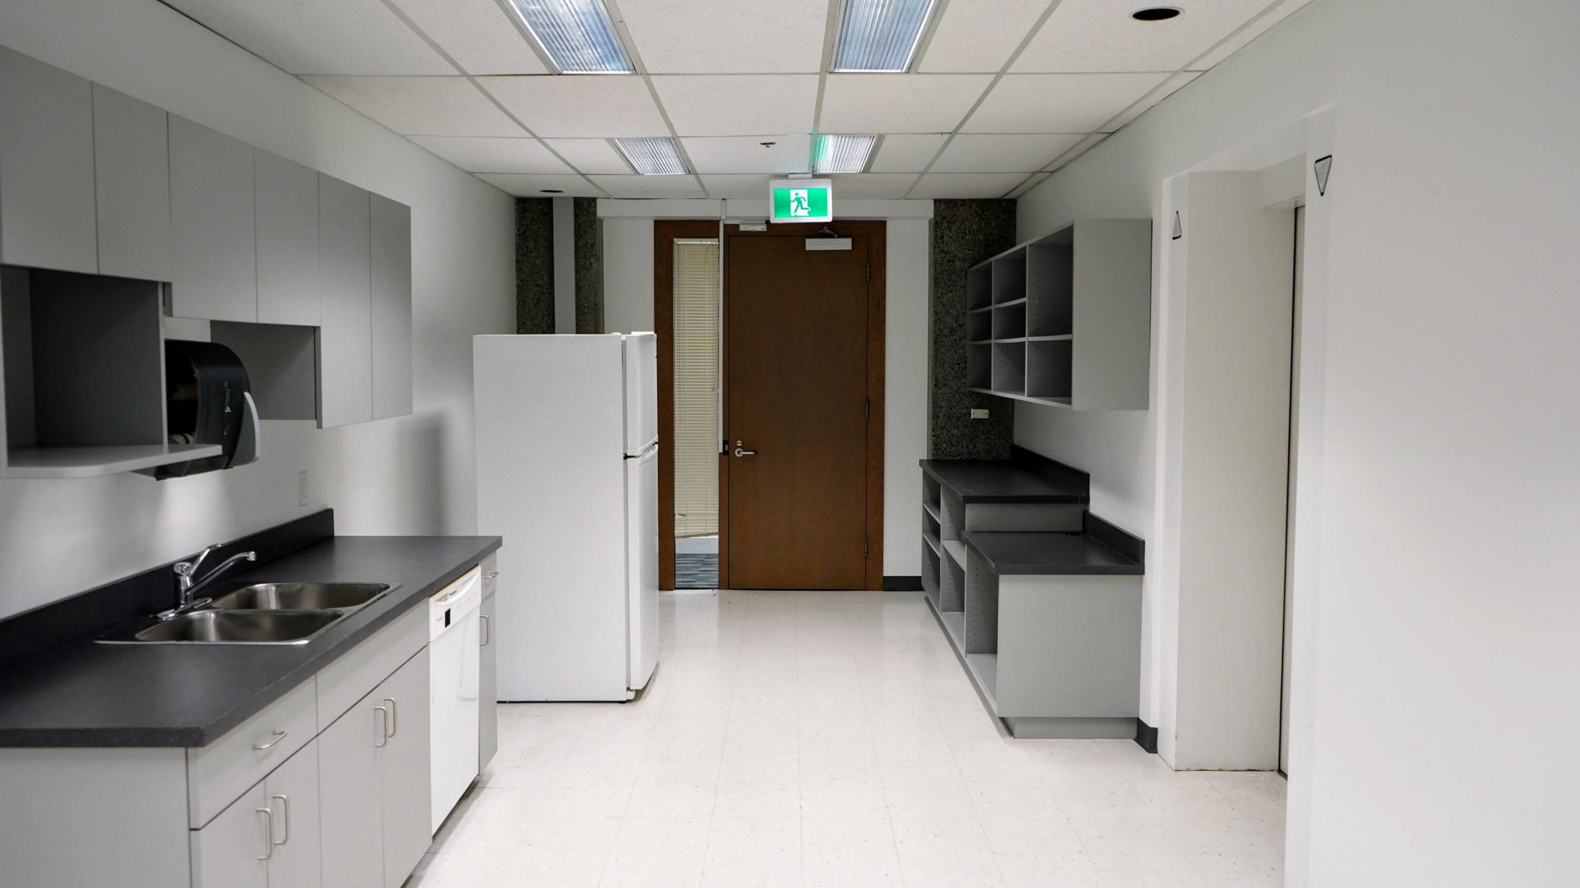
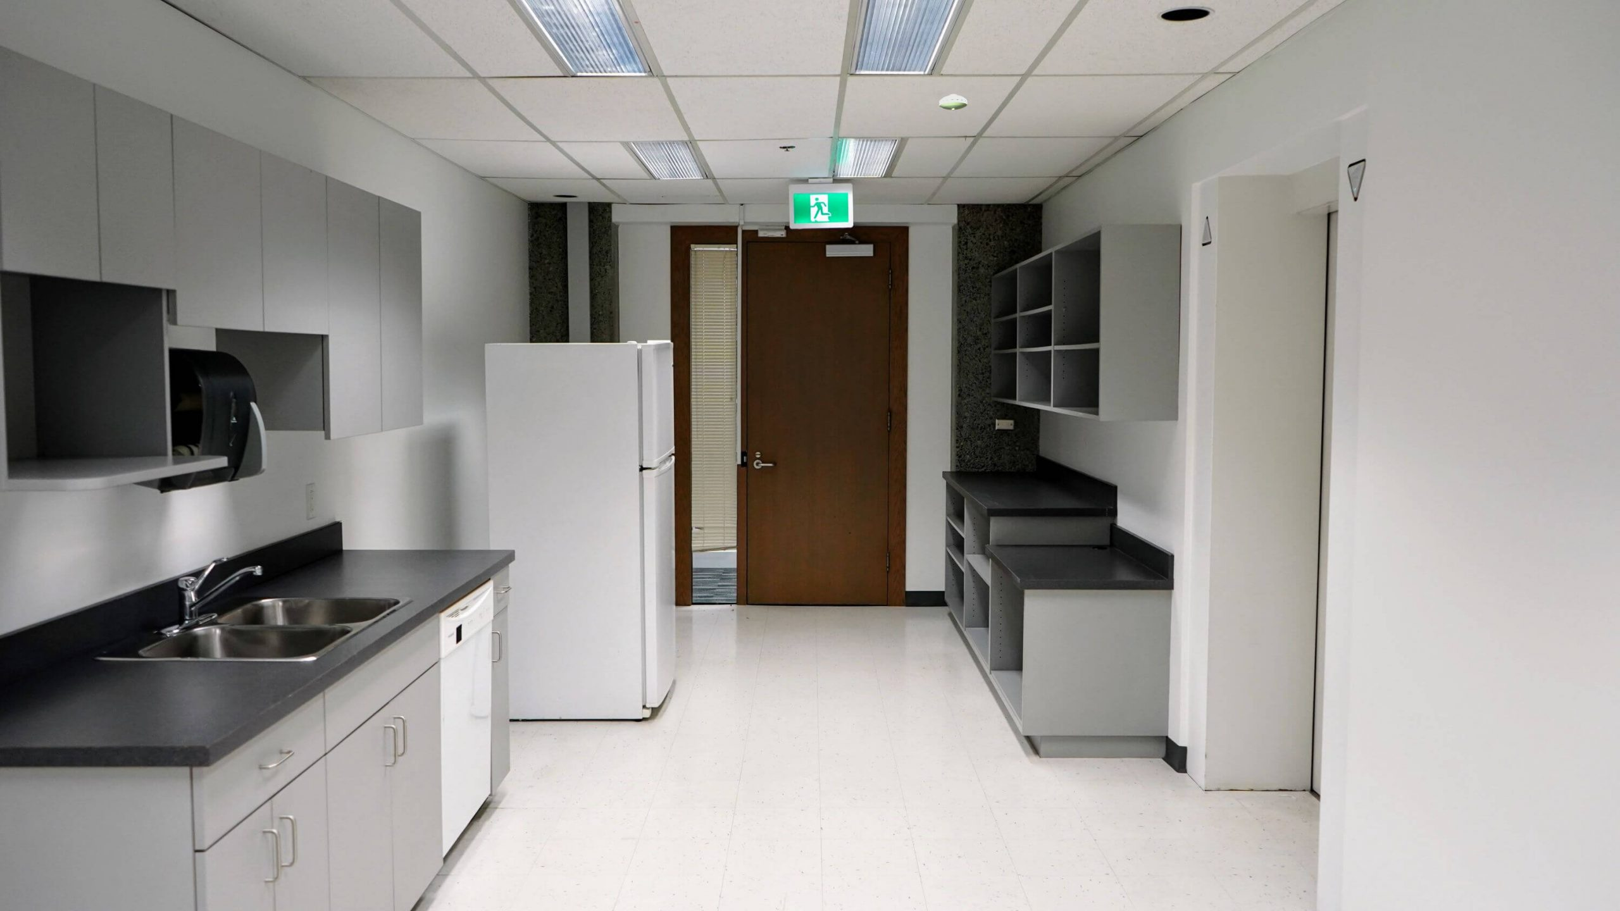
+ smoke detector (954, 102)
